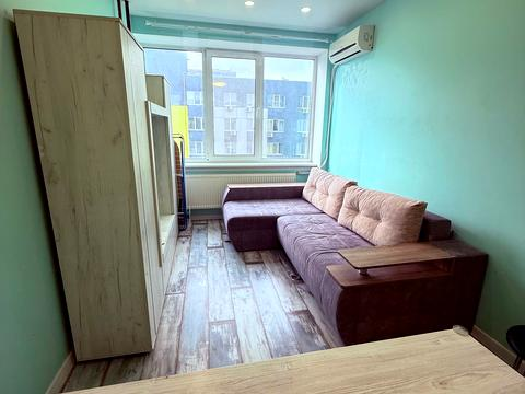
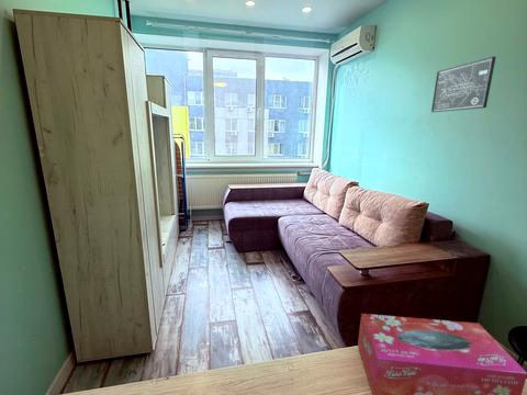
+ tissue box (429, 357)
+ wall art (459, 88)
